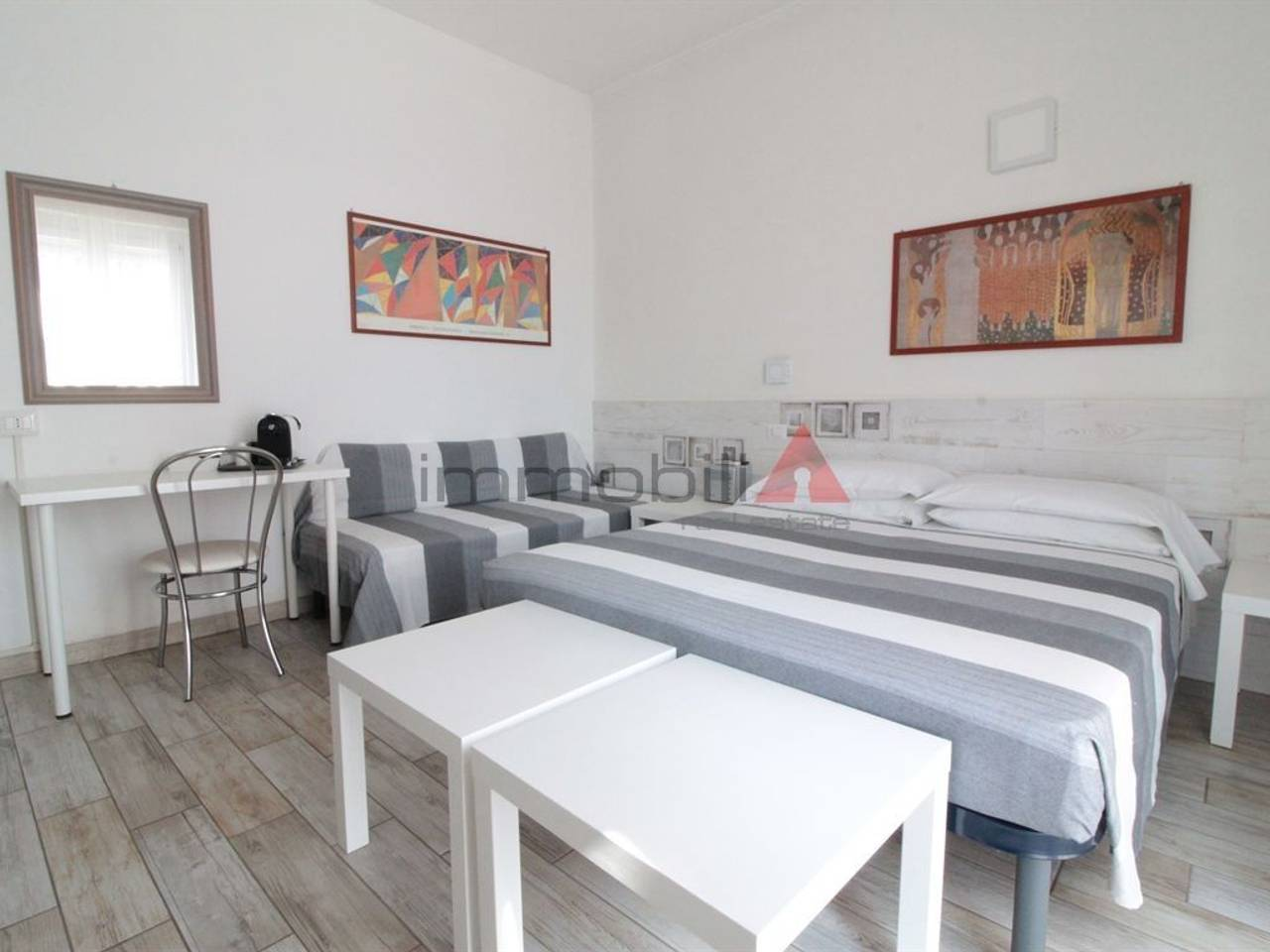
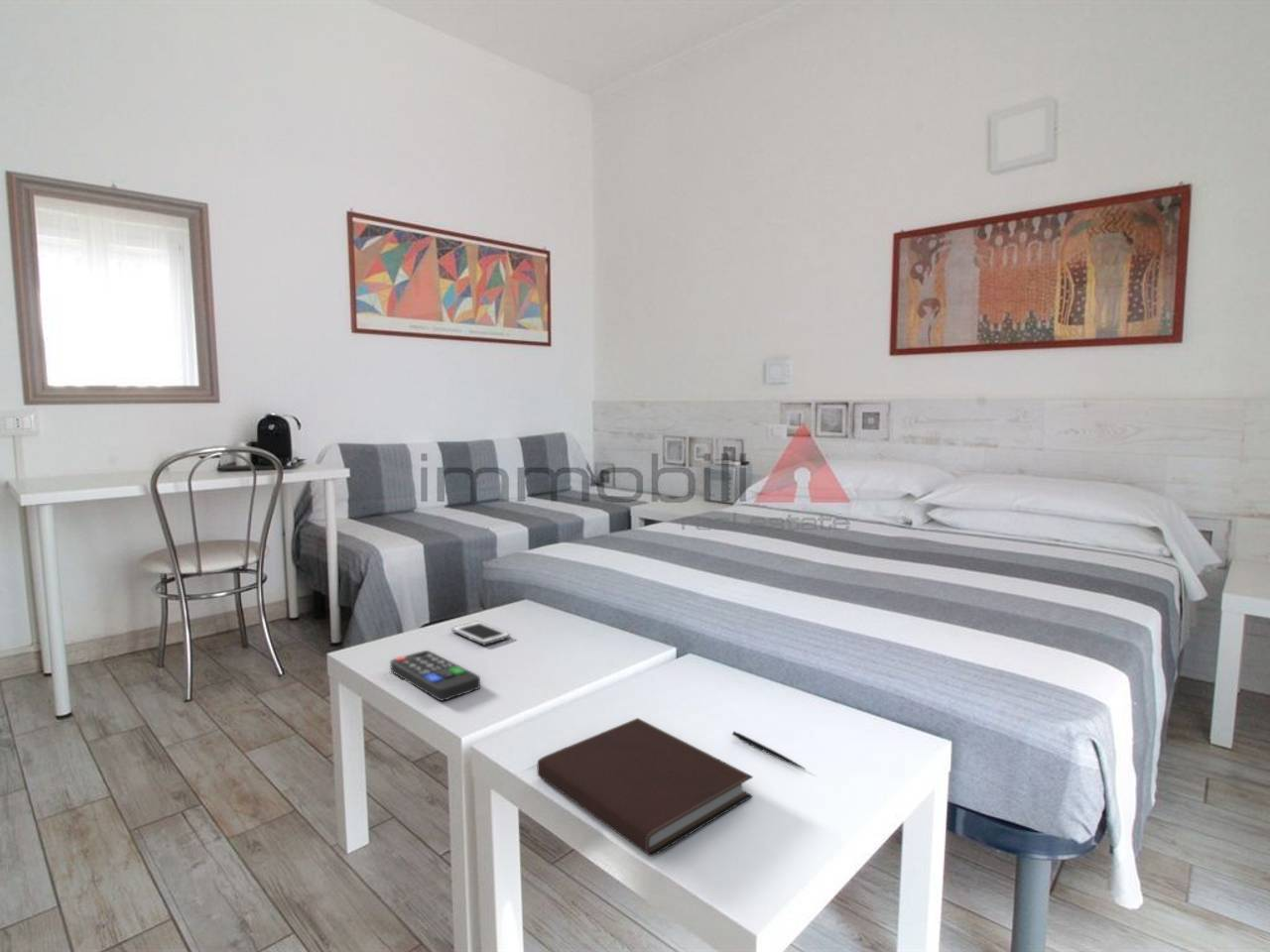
+ pen (767, 750)
+ notebook (642, 776)
+ remote control (434, 672)
+ cell phone (480, 633)
